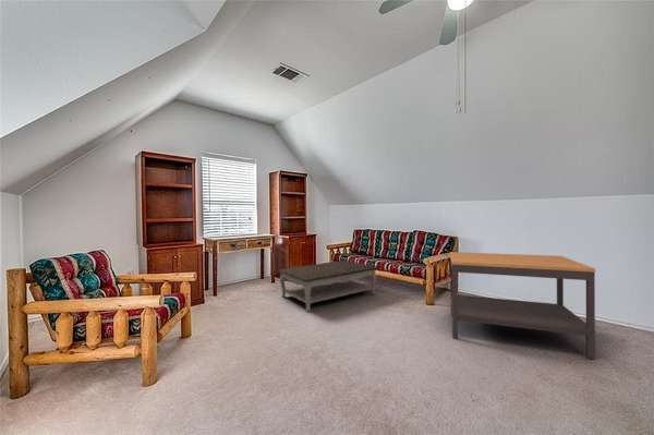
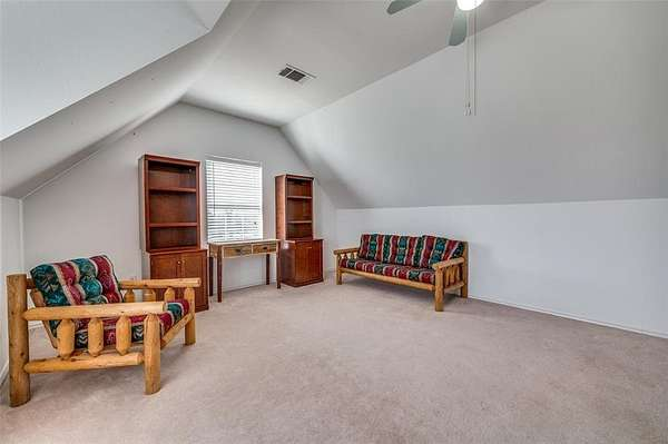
- coffee table (328, 281)
- side table (509, 300)
